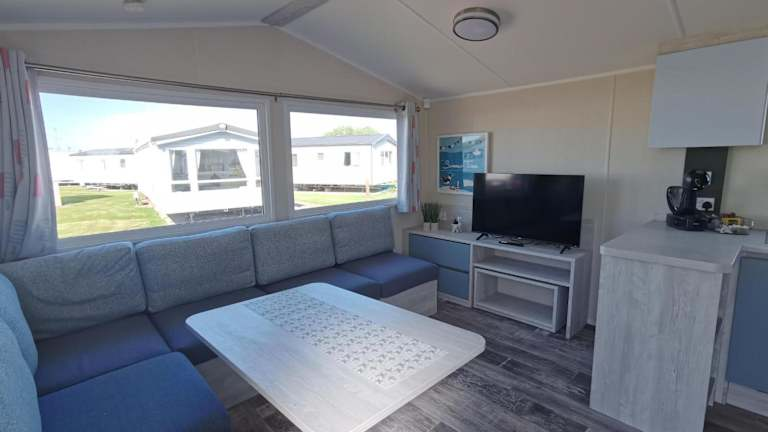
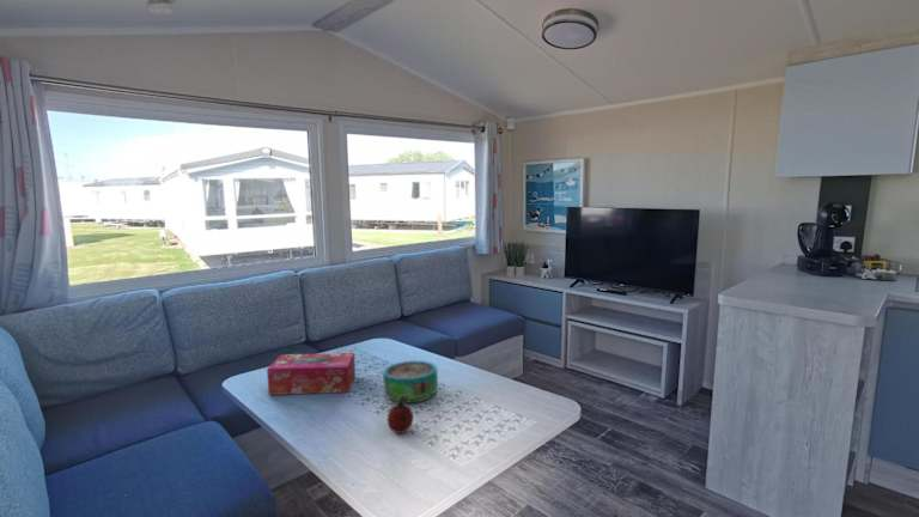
+ tissue box (312, 372)
+ decorative bowl (410, 381)
+ fruit (401, 414)
